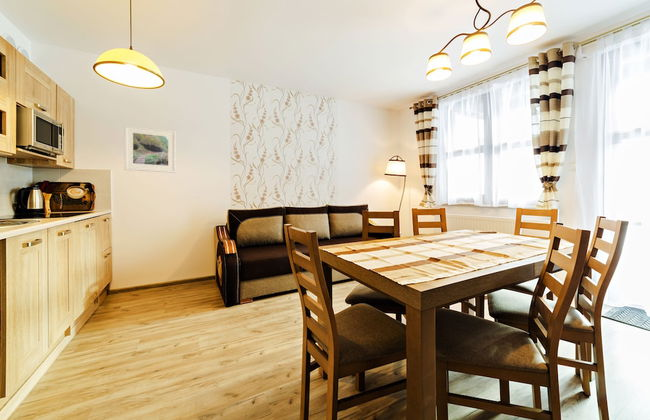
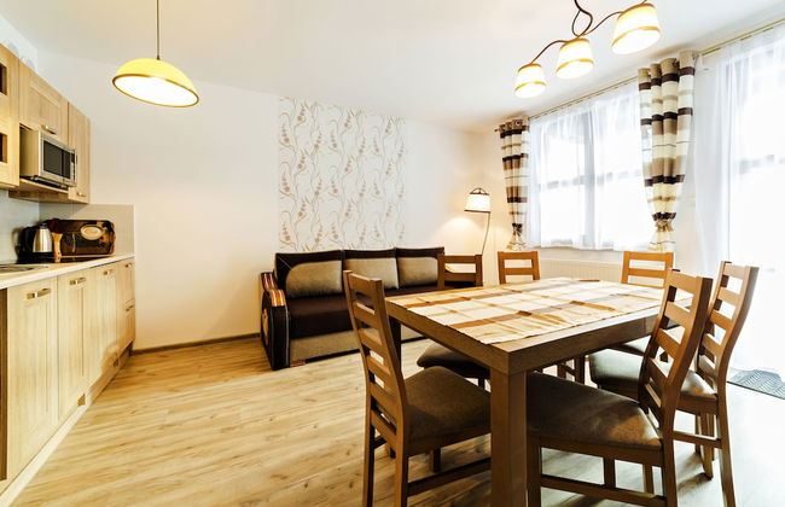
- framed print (151, 149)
